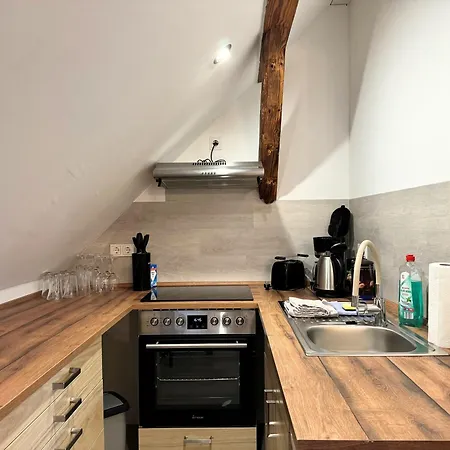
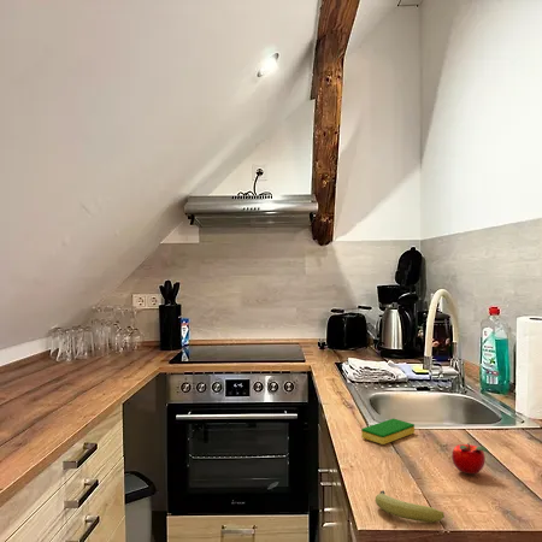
+ fruit (402, 503)
+ dish sponge (388, 430)
+ apple (471, 458)
